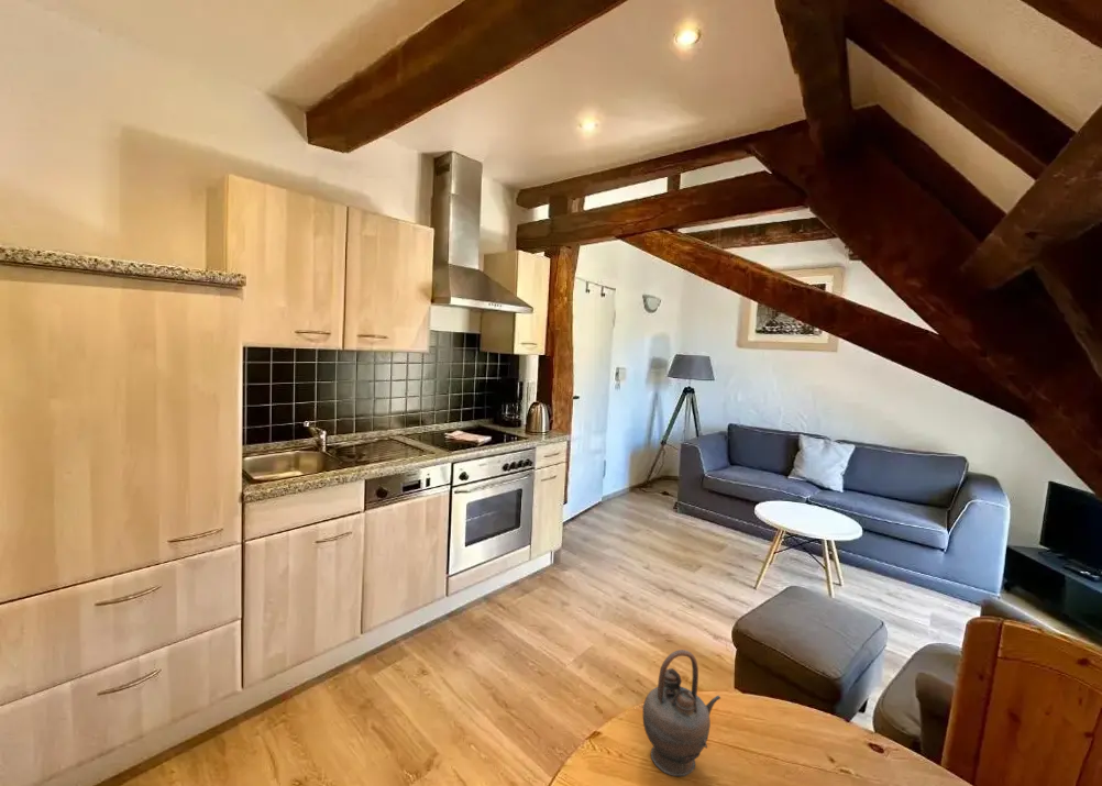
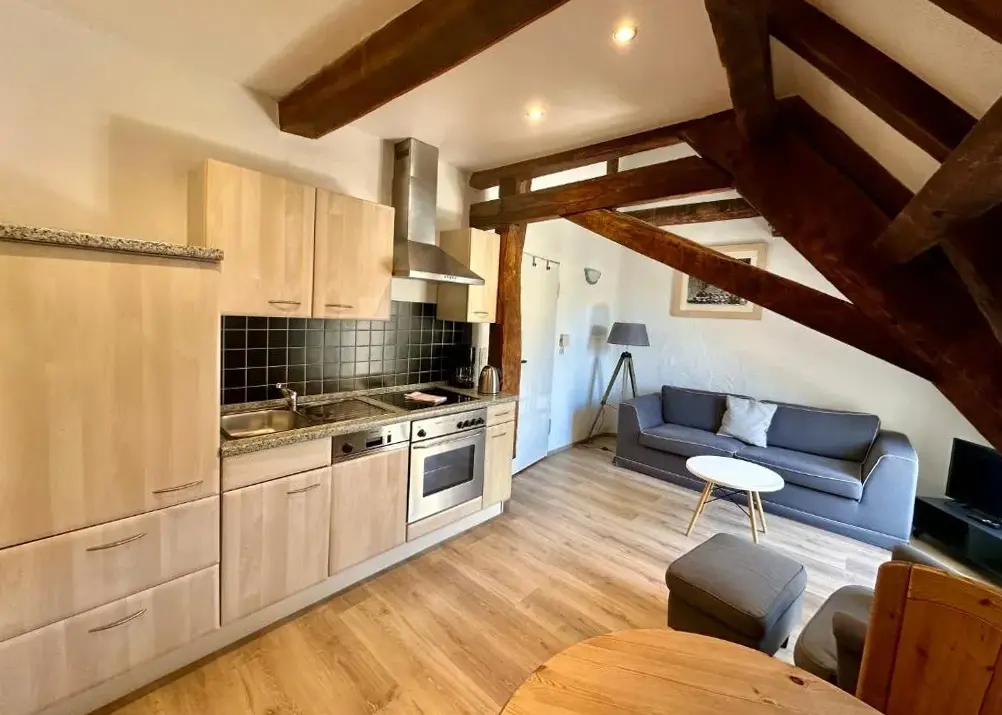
- teapot (683, 706)
